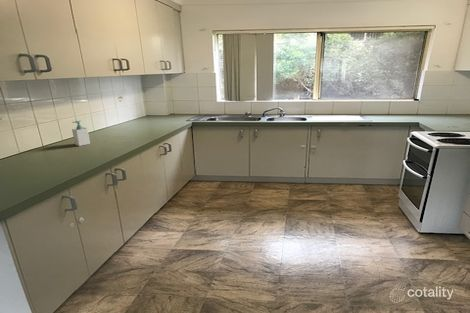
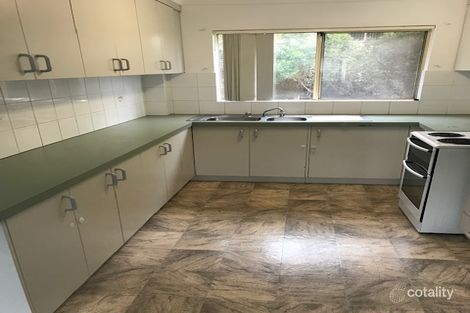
- soap bottle (80, 132)
